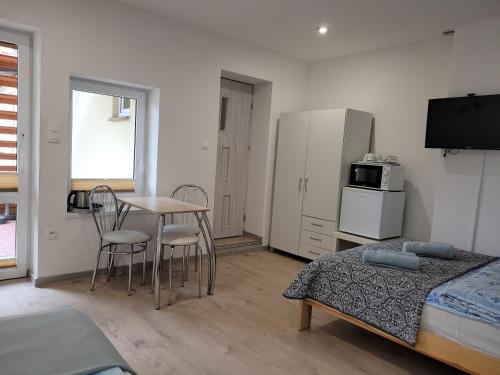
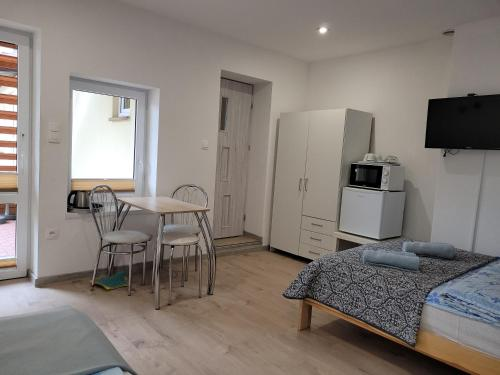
+ bag (110, 277)
